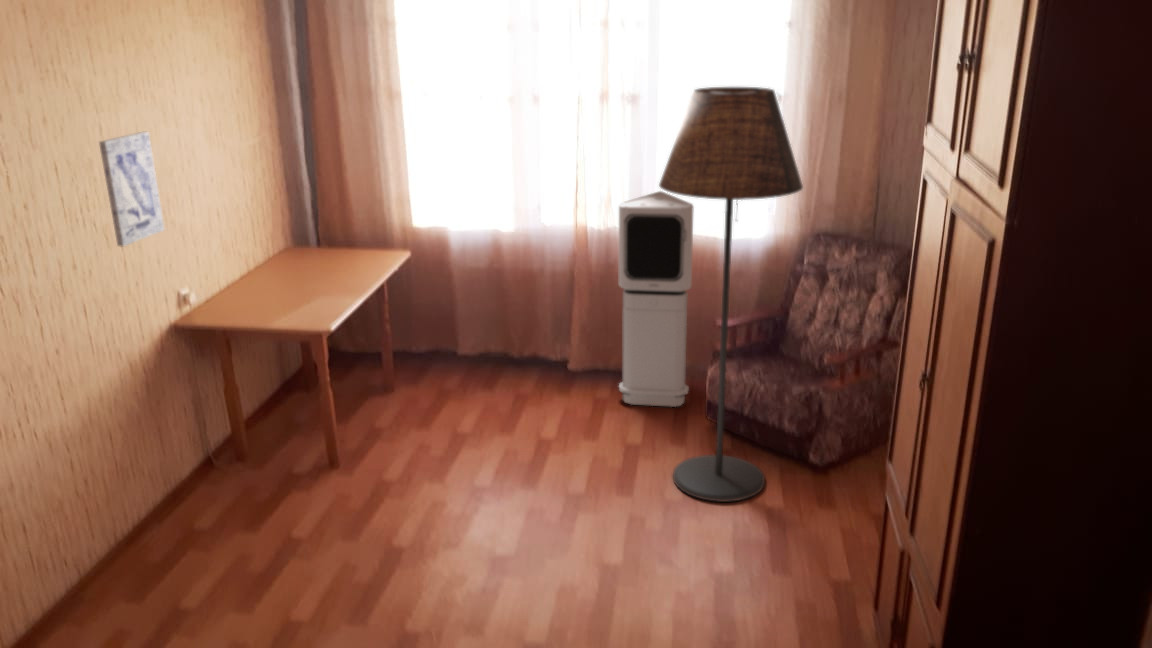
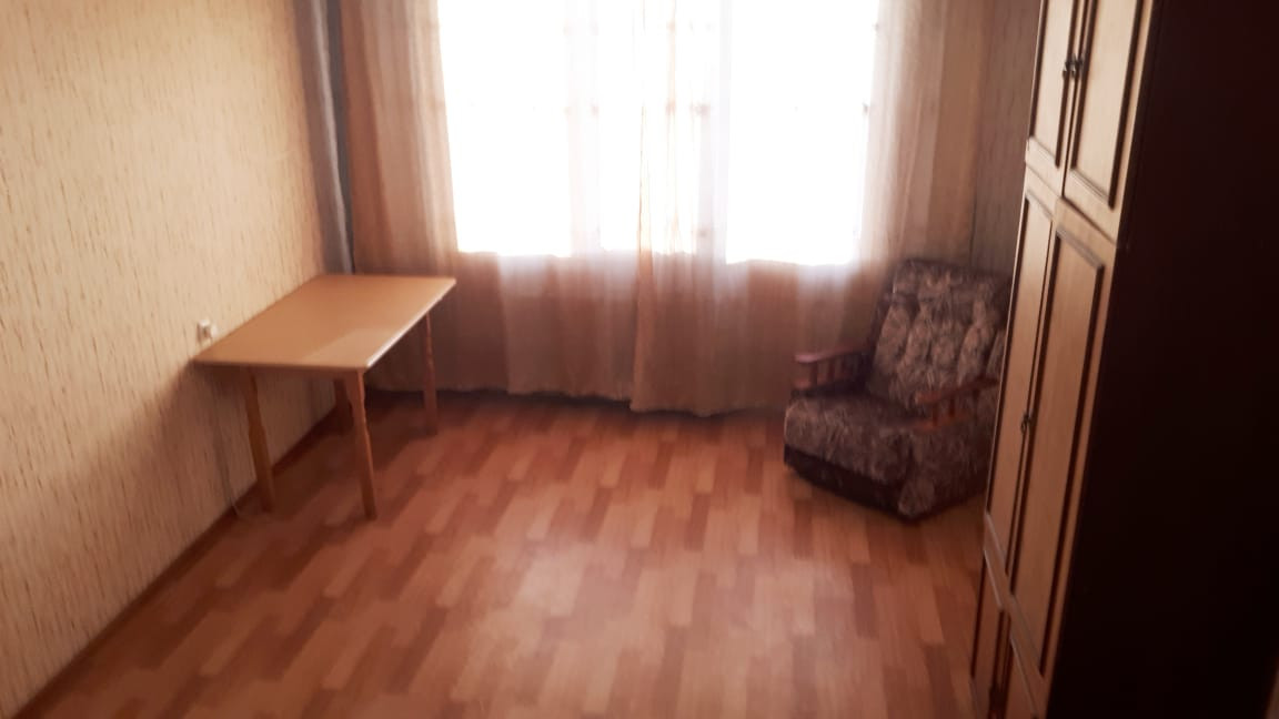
- floor lamp (725, 298)
- air purifier (656, 299)
- wall art (133, 188)
